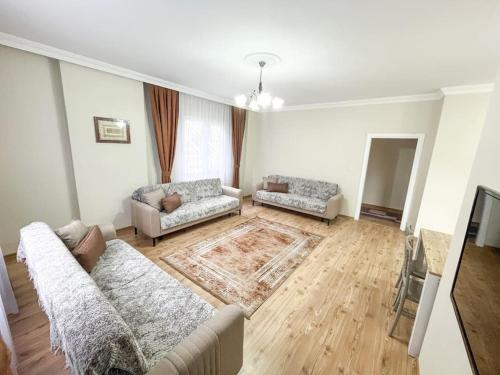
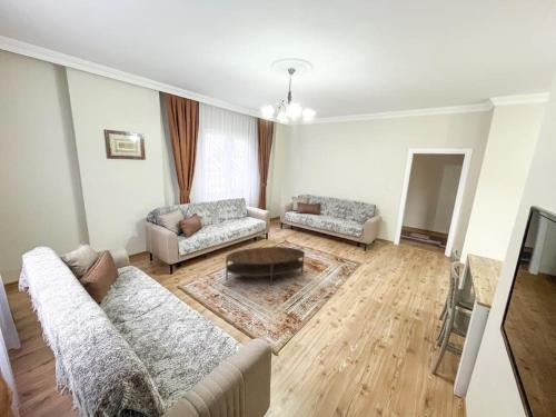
+ coffee table (266, 265)
